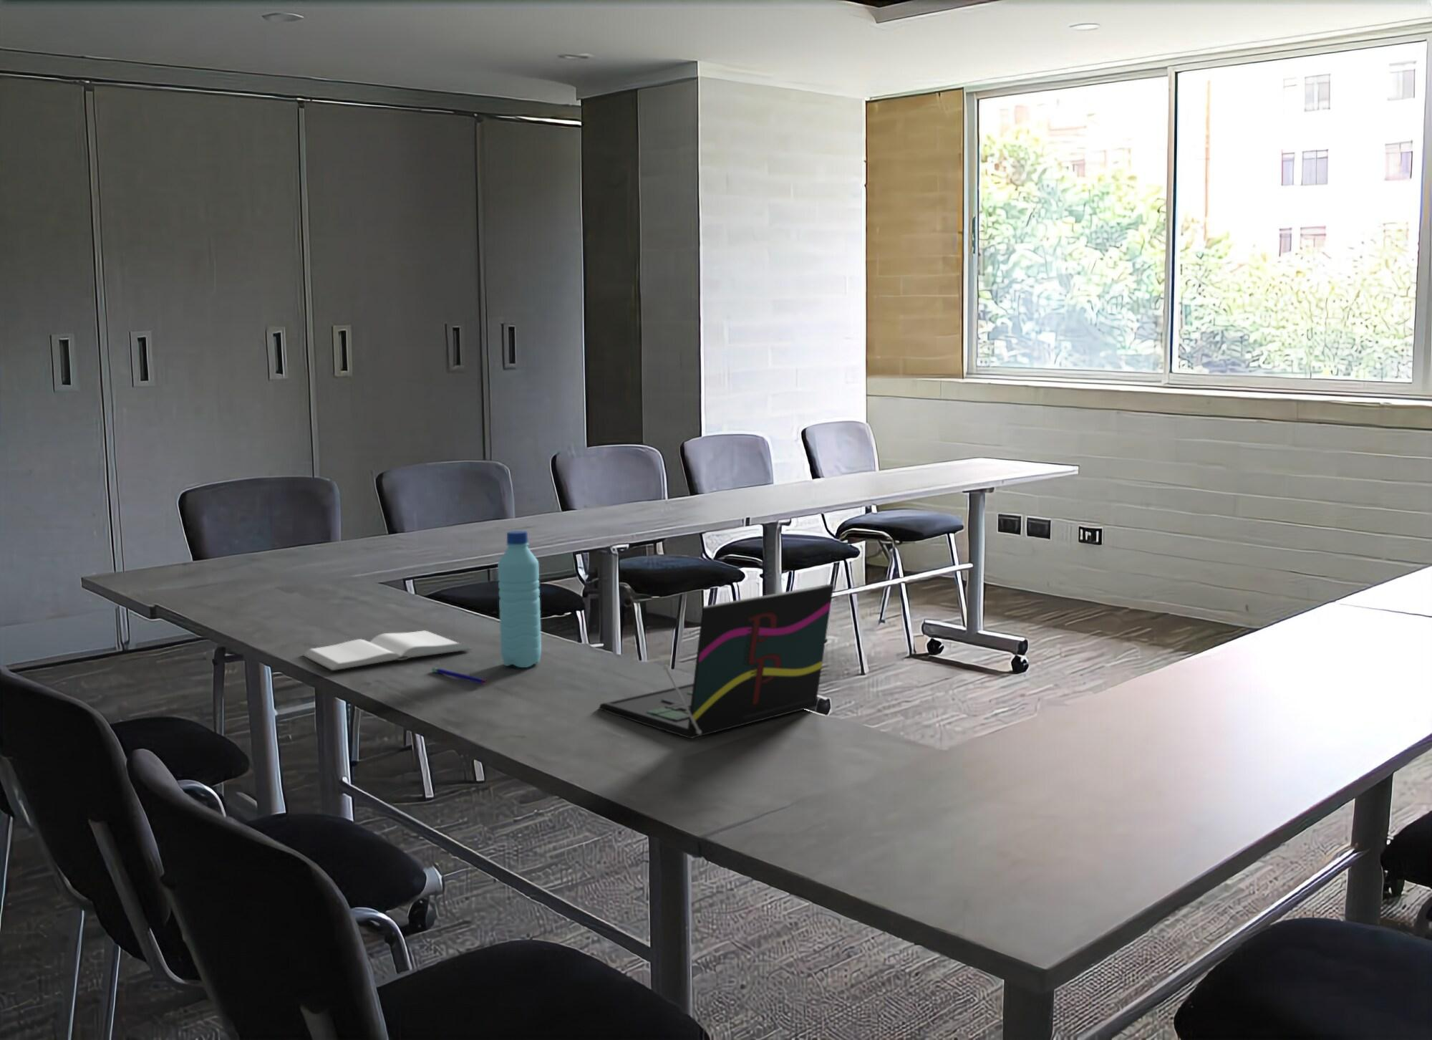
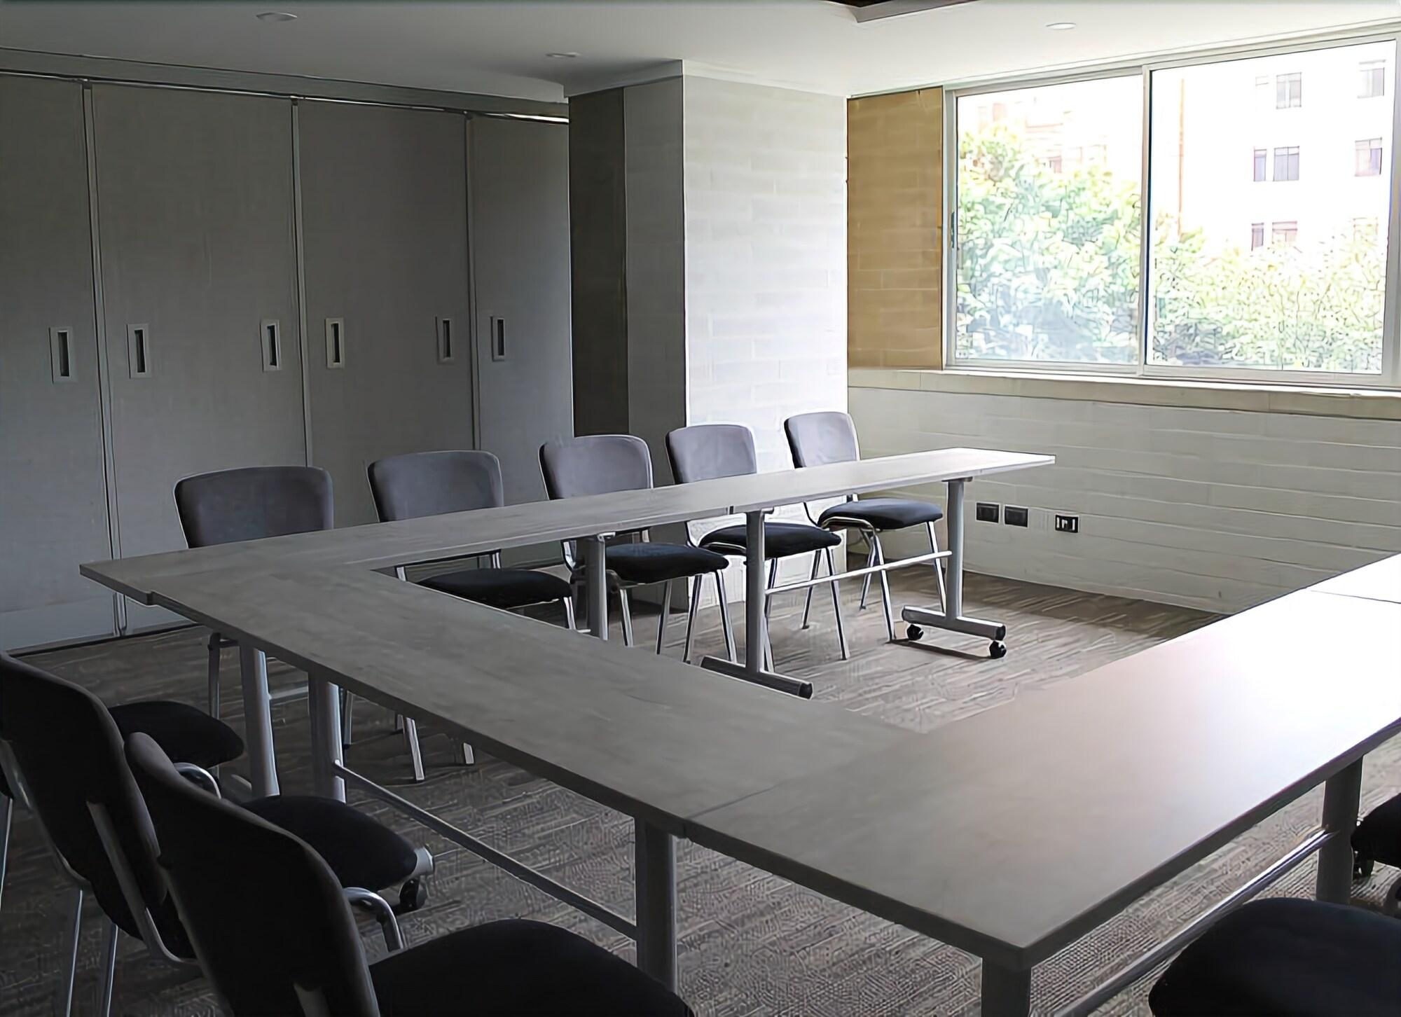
- laptop (697, 651)
- water bottle (519, 598)
- pen (458, 675)
- book (387, 646)
